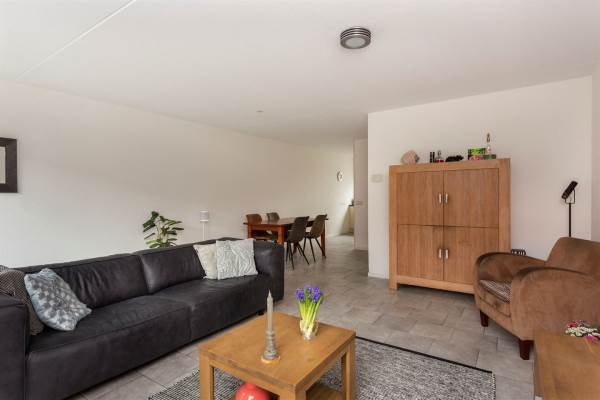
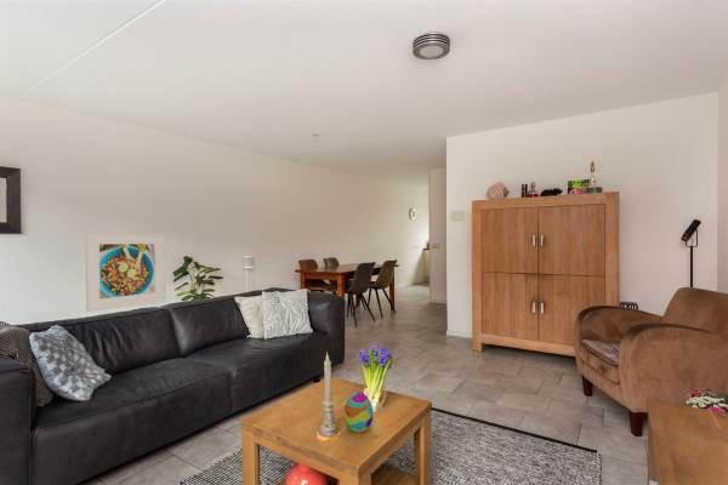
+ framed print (129, 269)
+ decorative egg (358, 410)
